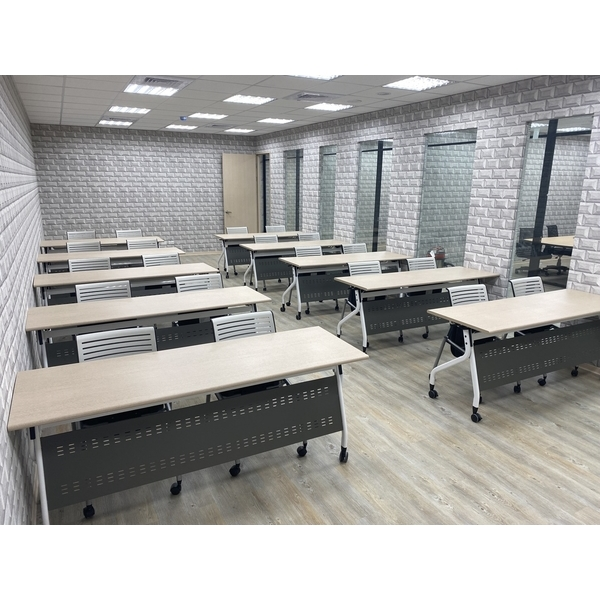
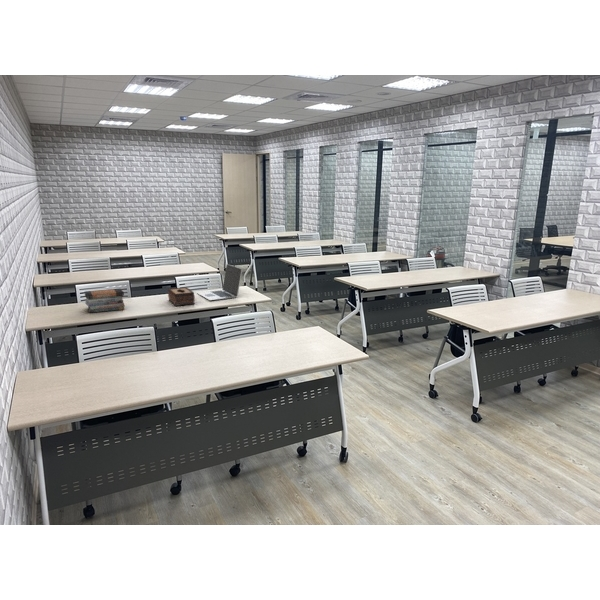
+ book stack (104, 300)
+ laptop (223, 283)
+ tissue box (181, 296)
